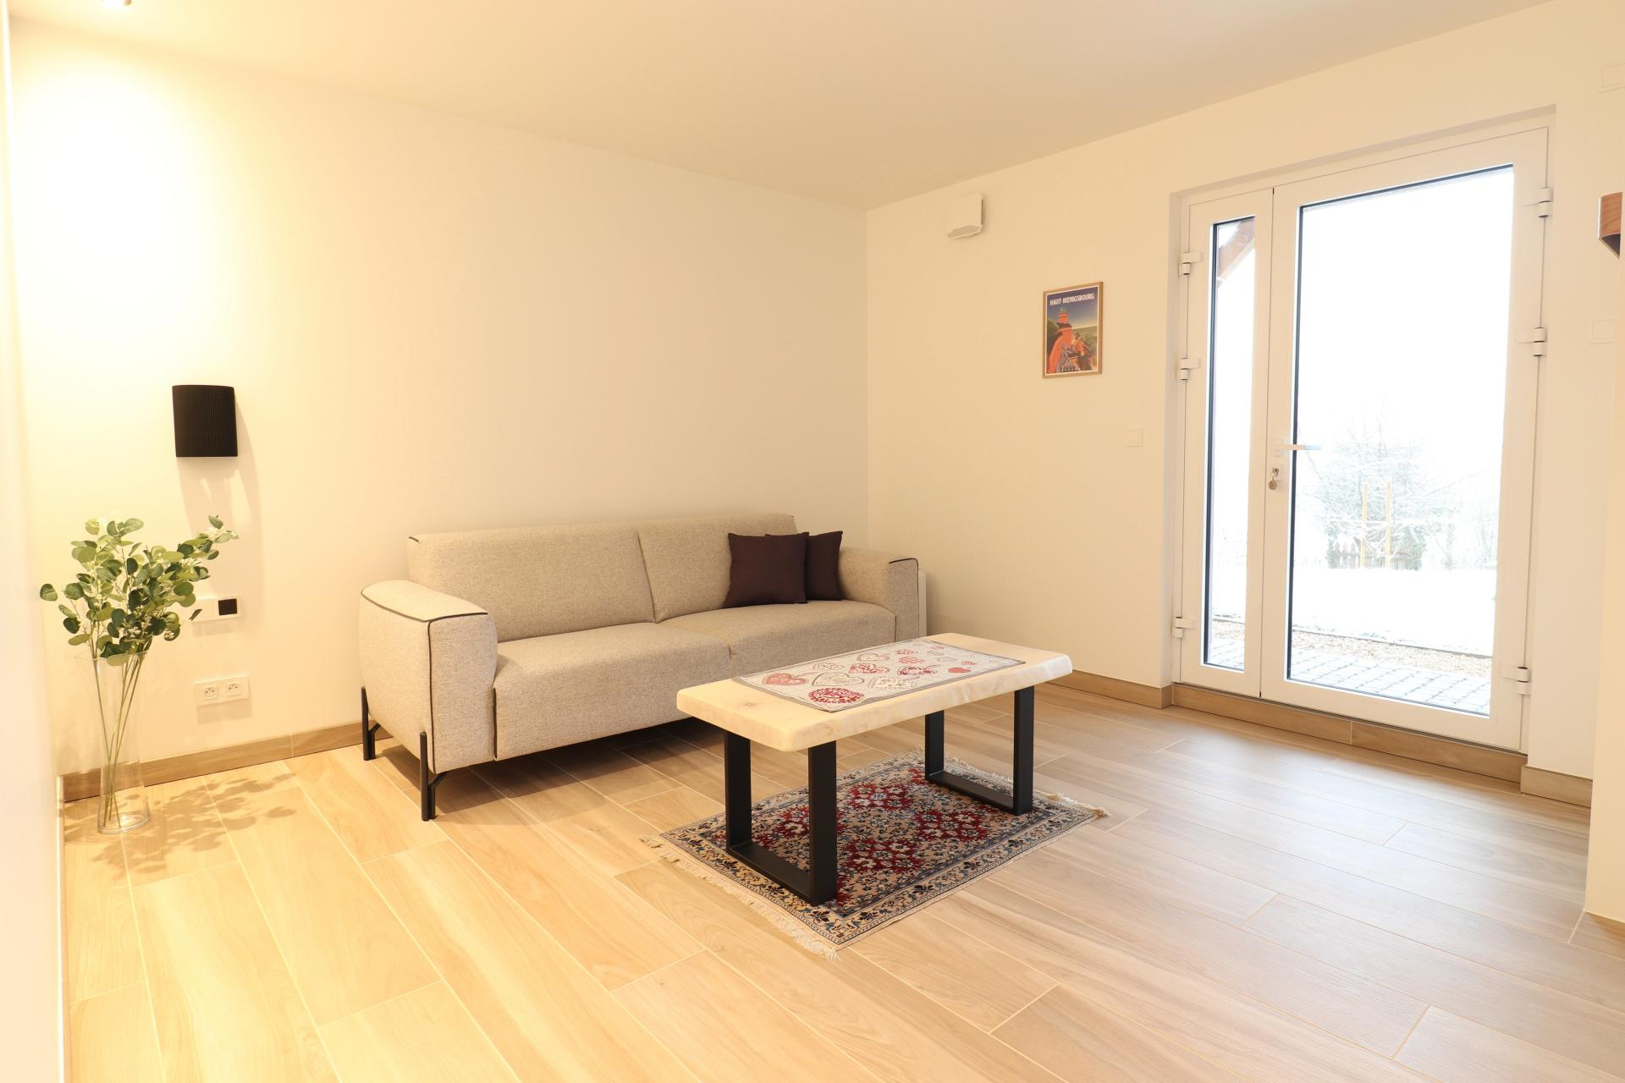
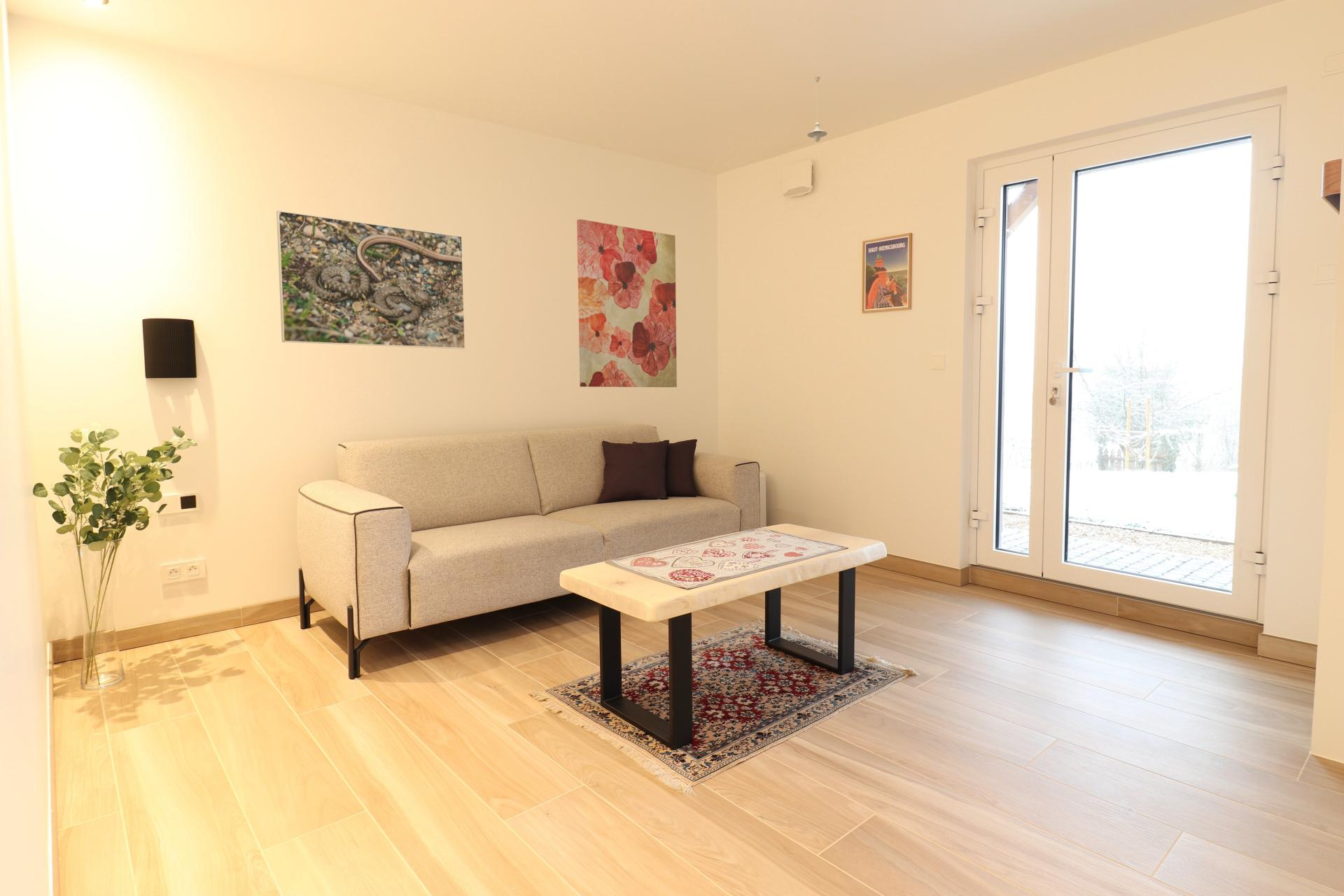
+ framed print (378, 285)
+ wall art (629, 308)
+ pendant light (817, 109)
